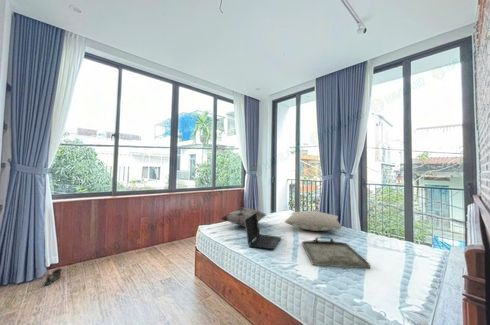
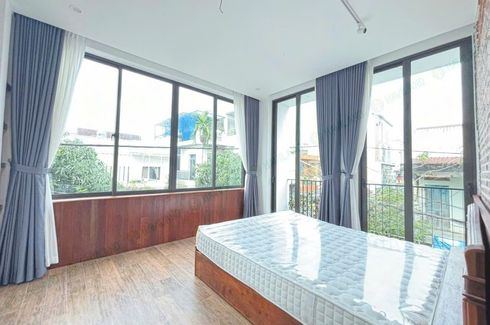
- laptop computer (258, 229)
- decorative pillow (244, 216)
- toy train (53, 276)
- pillow (313, 219)
- serving tray (331, 250)
